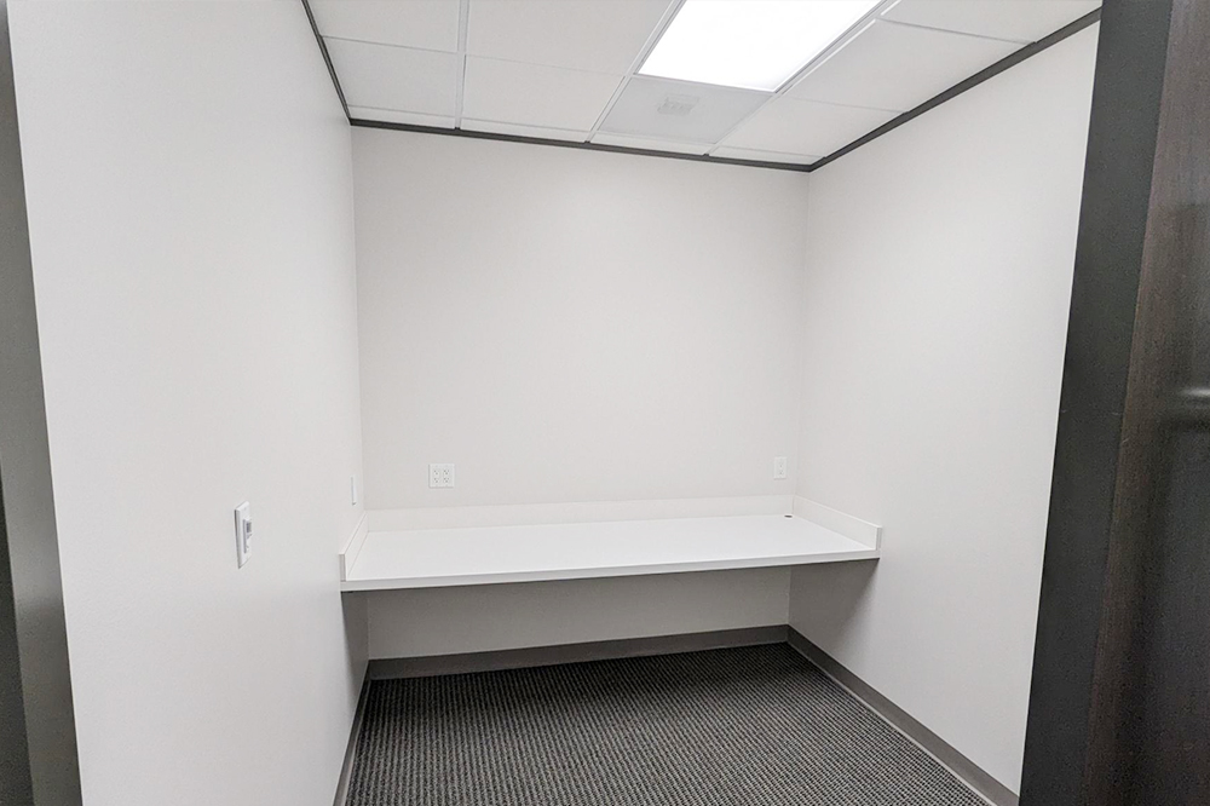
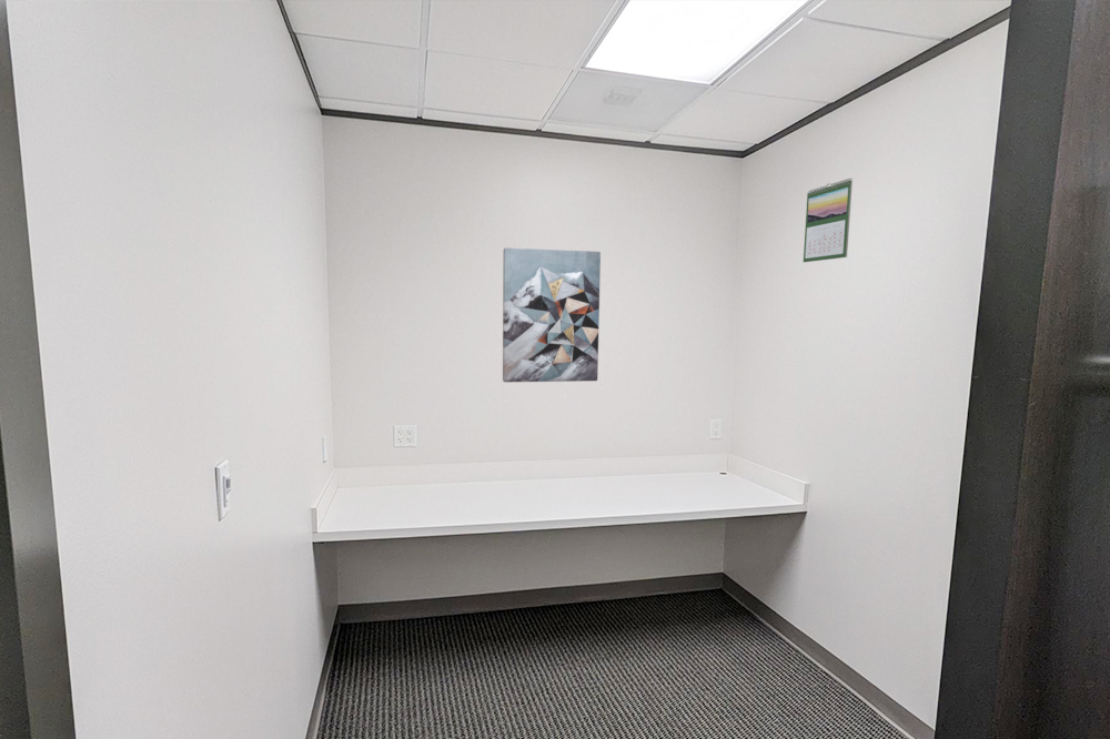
+ calendar (826, 221)
+ wall art (551, 316)
